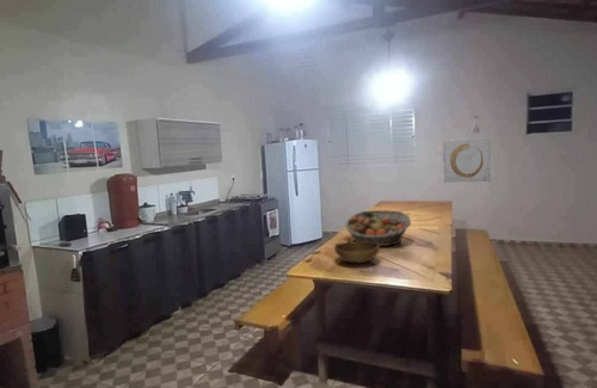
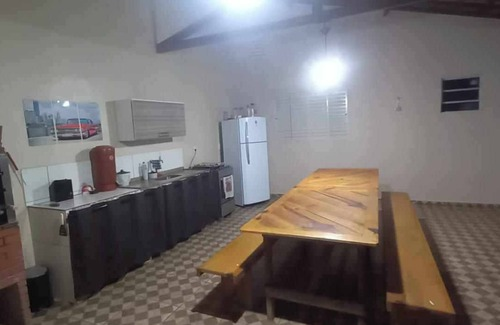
- fruit basket (377, 227)
- wall art (466, 160)
- bowl (357, 252)
